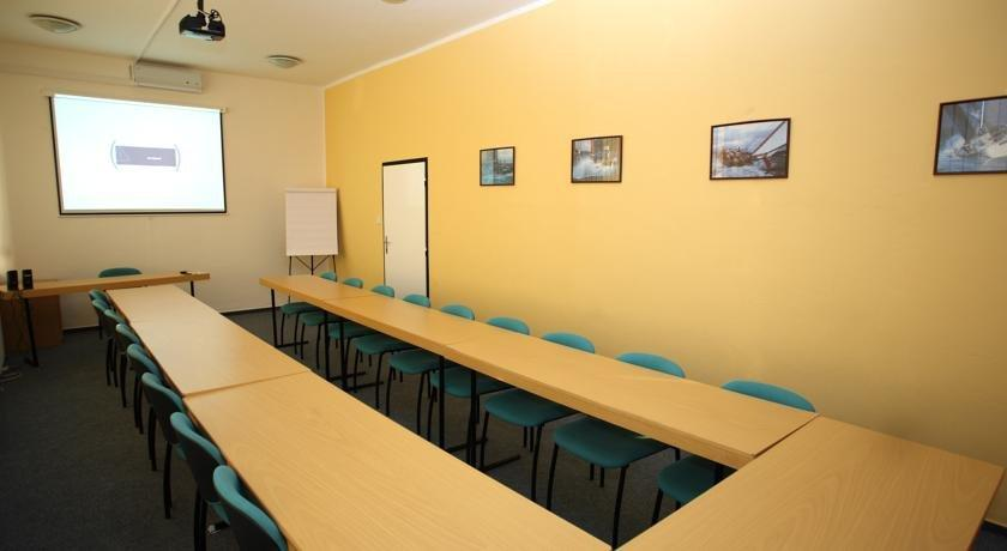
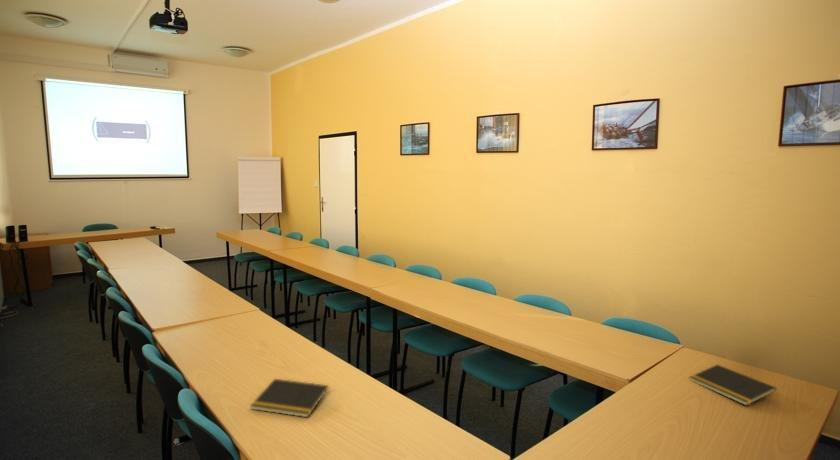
+ notepad (730, 383)
+ notepad (290, 396)
